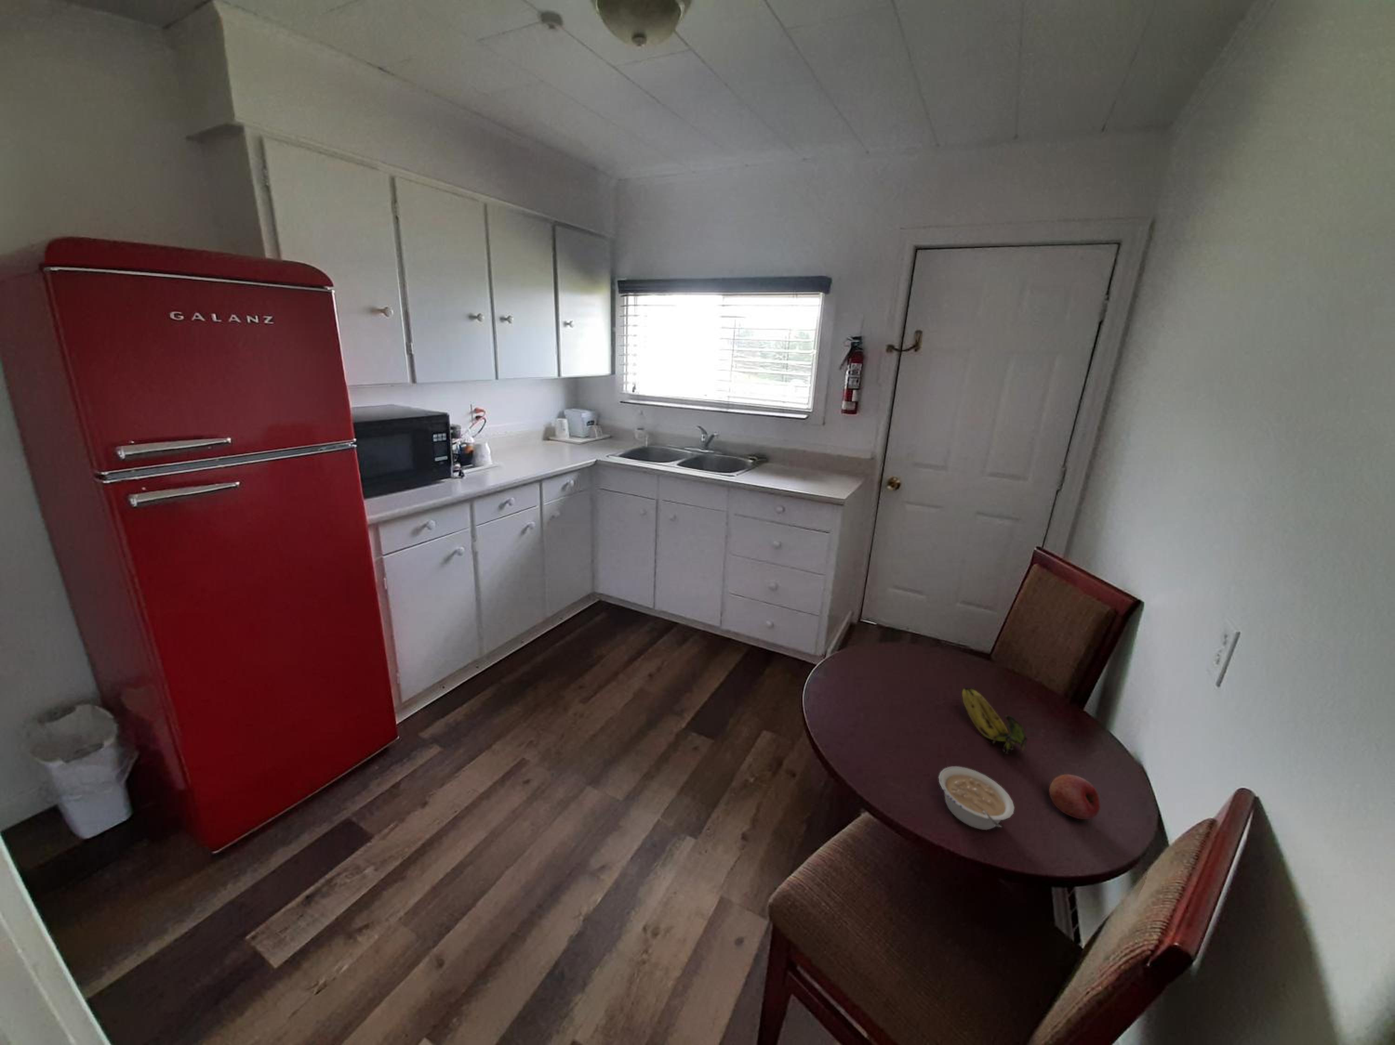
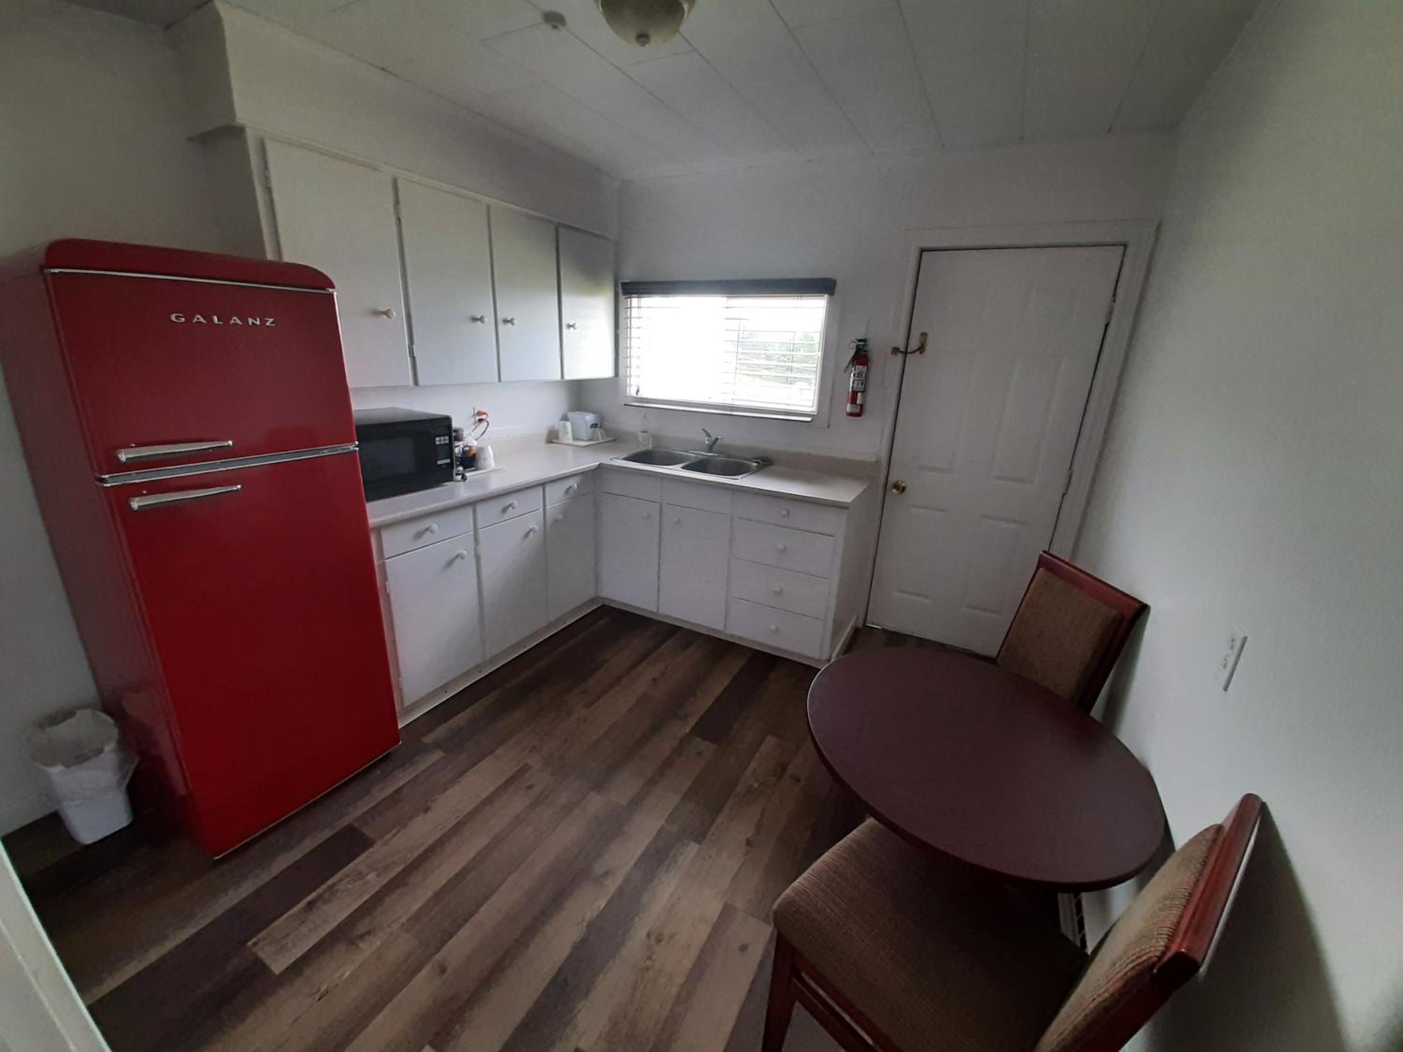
- fruit (1074, 796)
- legume (976, 801)
- banana (993, 720)
